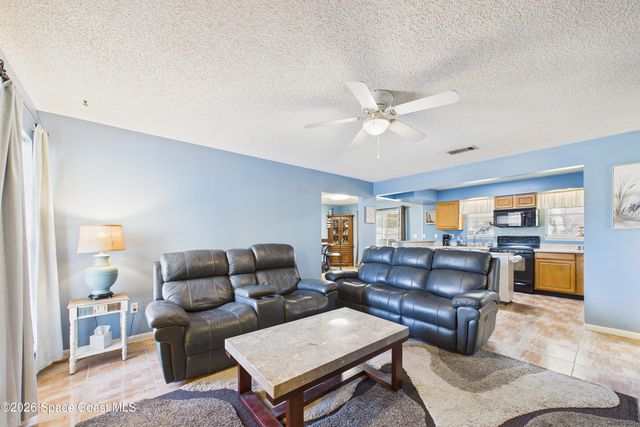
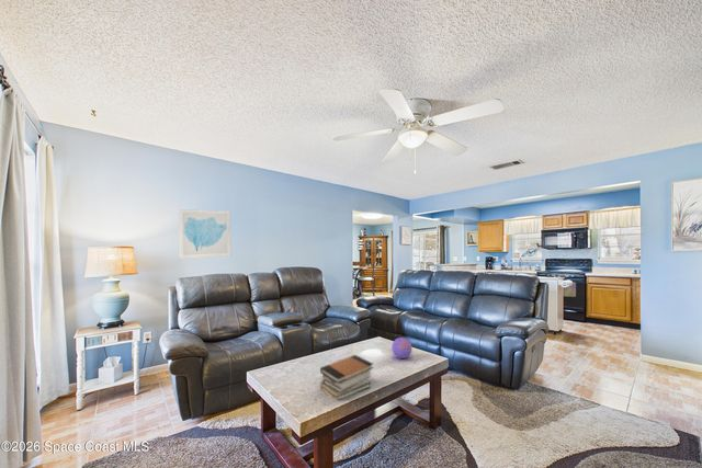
+ wall art (205, 233)
+ decorative ball (401, 347)
+ book stack (347, 376)
